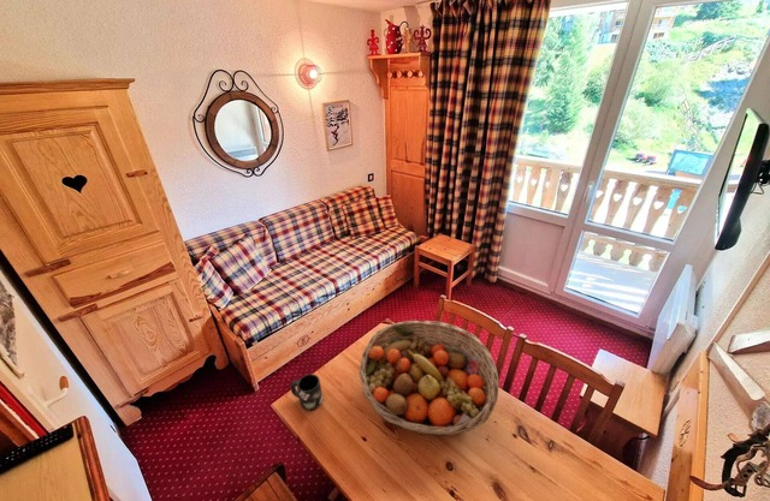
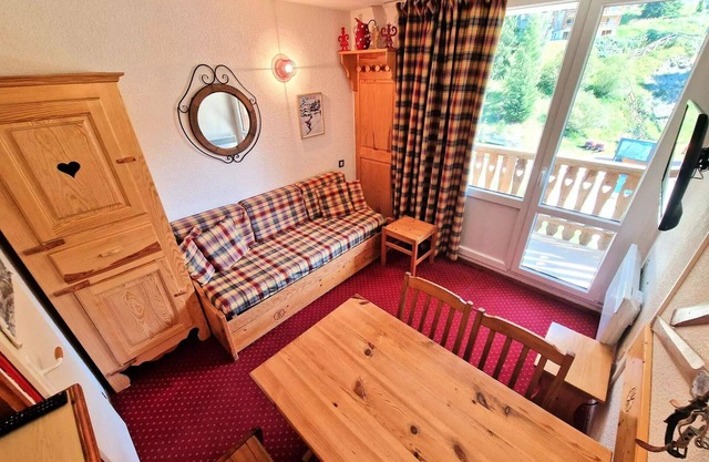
- mug (306, 390)
- fruit basket (426, 376)
